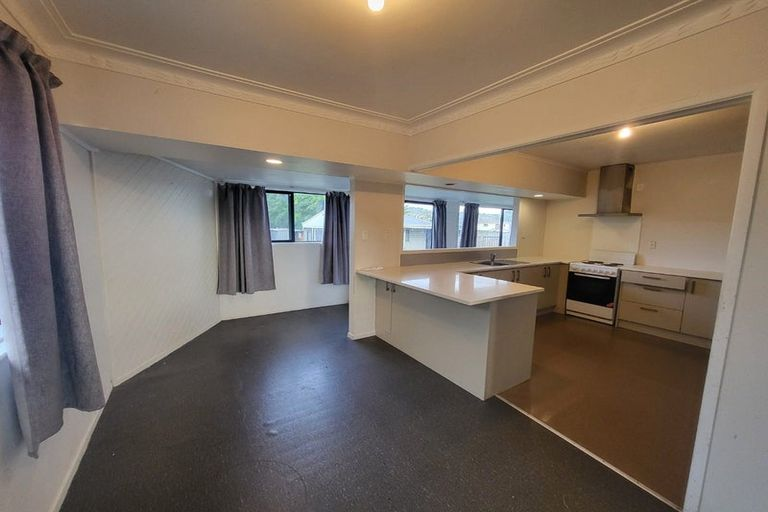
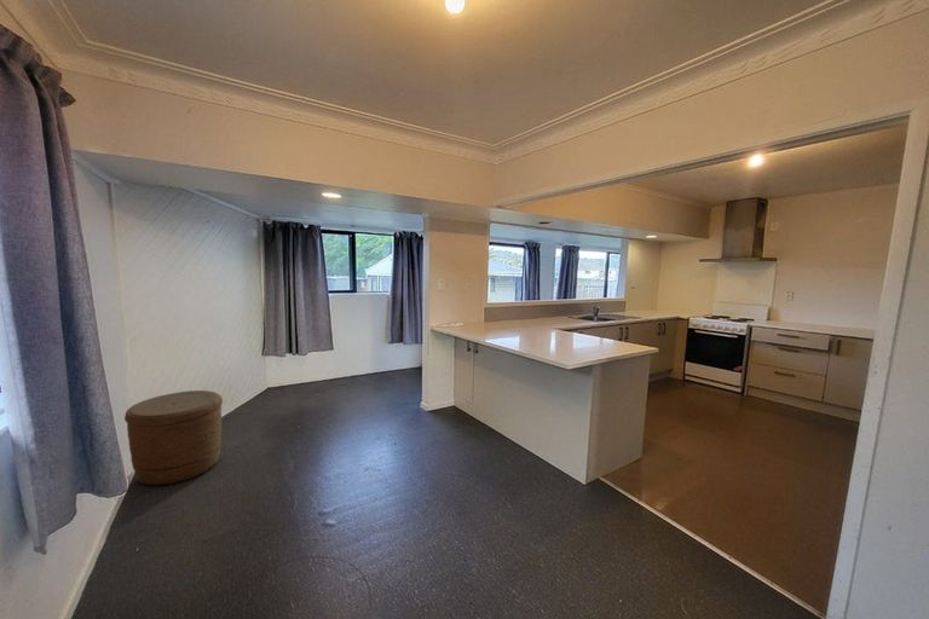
+ basket (178, 434)
